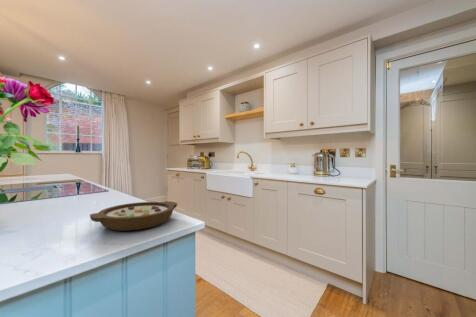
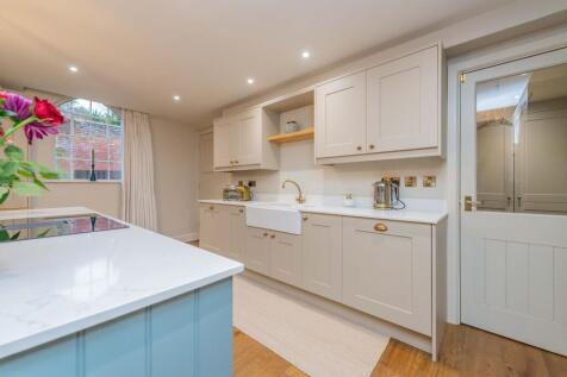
- bowl (138, 215)
